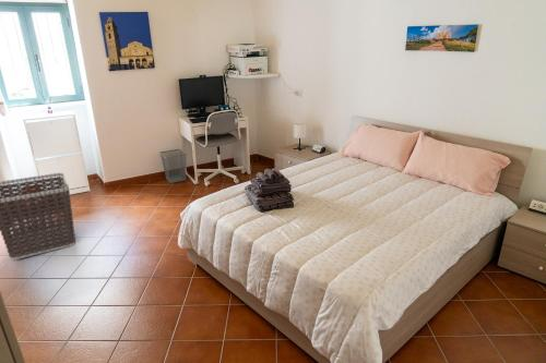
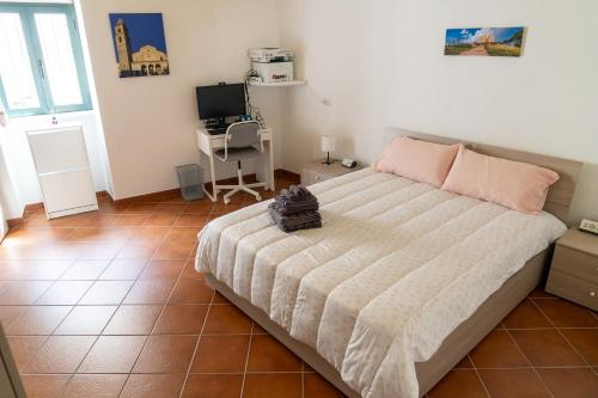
- clothes hamper (36, 214)
